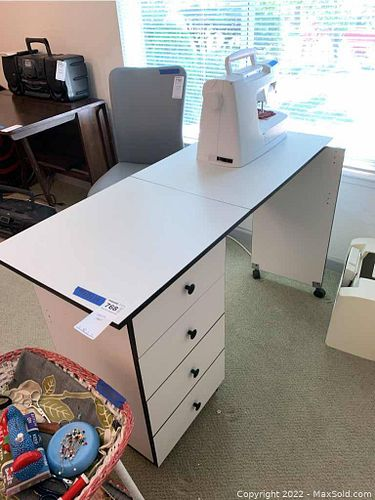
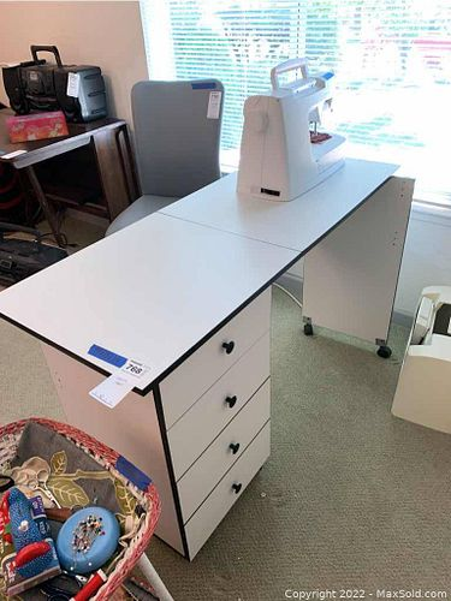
+ tissue box (37, 126)
